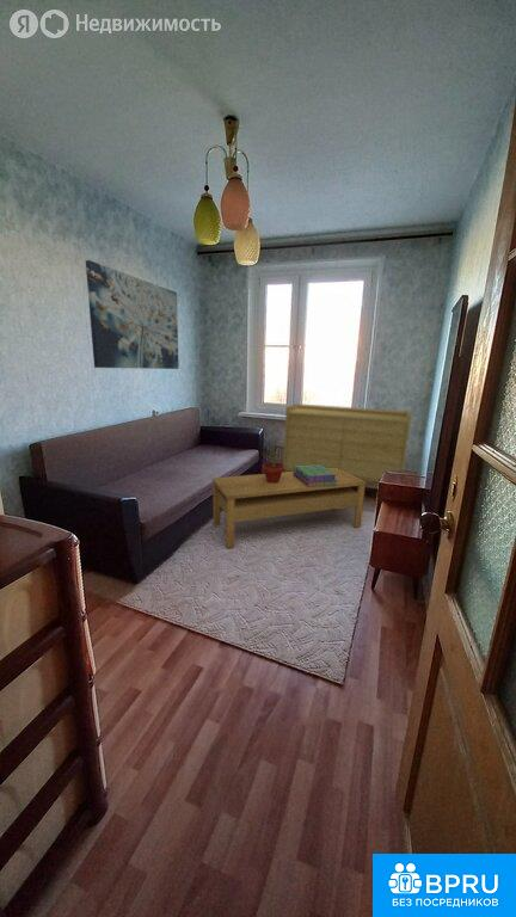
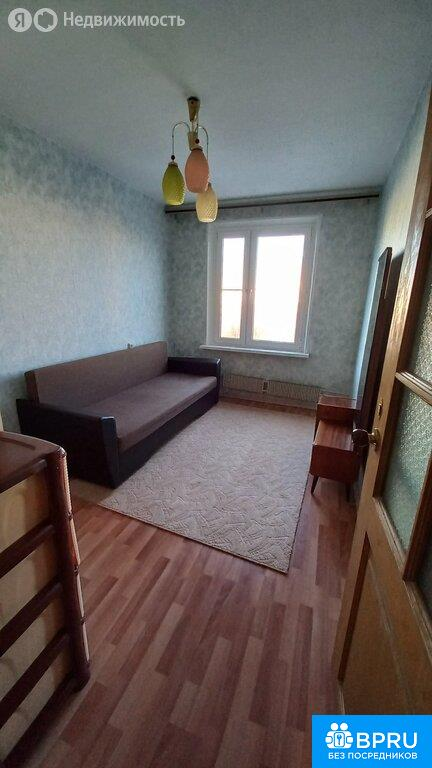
- sideboard (343, 450)
- potted plant (272, 463)
- stack of books (314, 474)
- wall art (141, 325)
- coffee table (288, 503)
